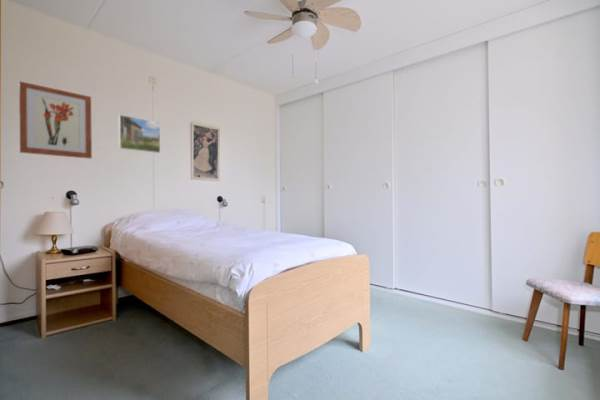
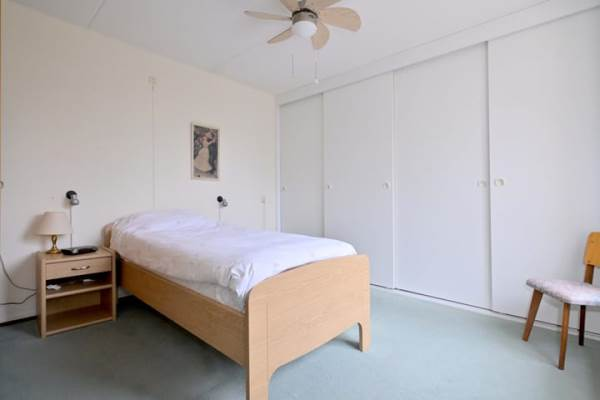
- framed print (140, 134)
- wall art (57, 122)
